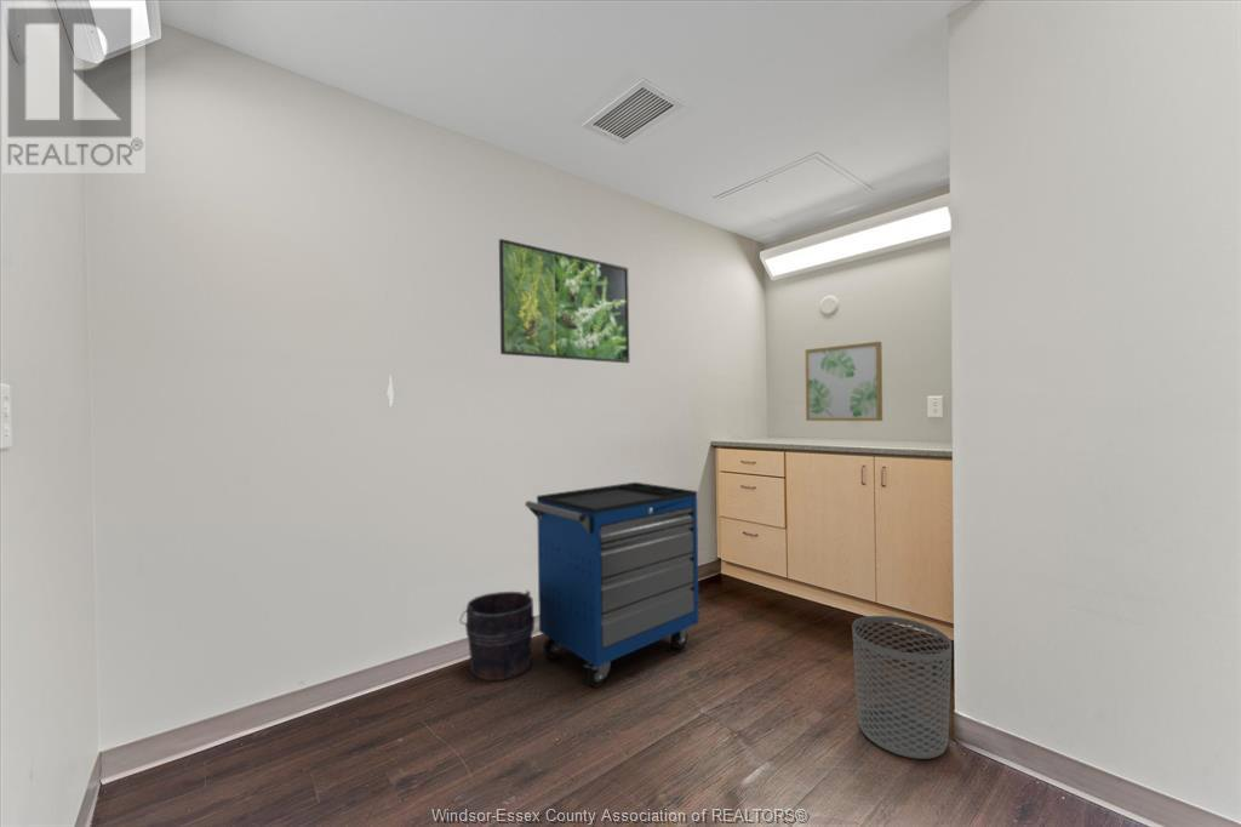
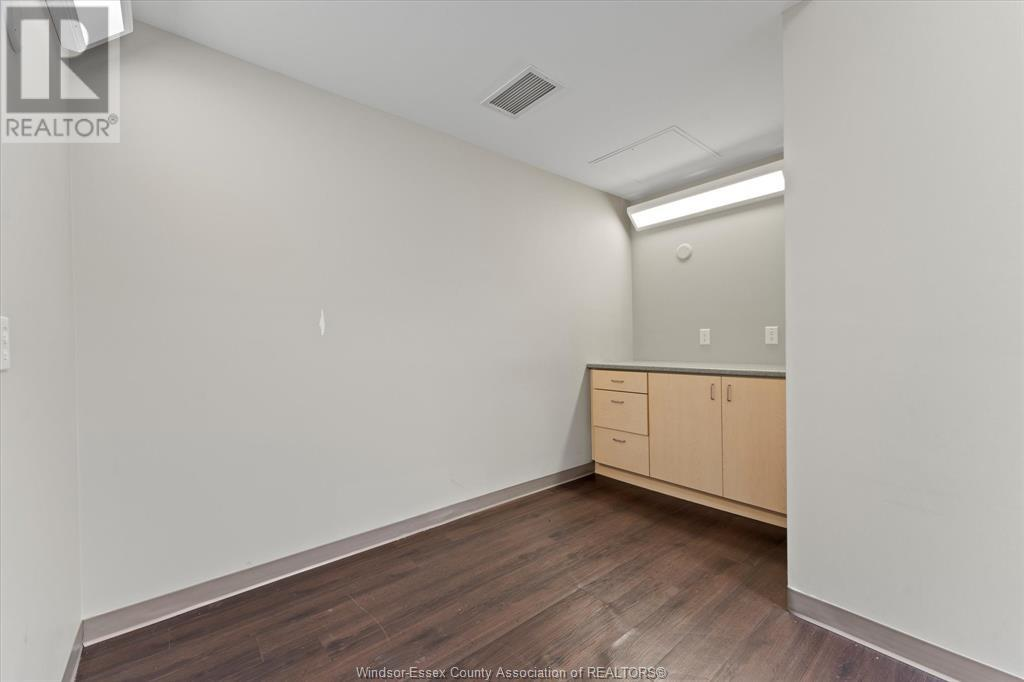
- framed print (570, 307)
- bucket (501, 631)
- wall art (841, 383)
- waste bin (899, 683)
- storage cabinet (613, 574)
